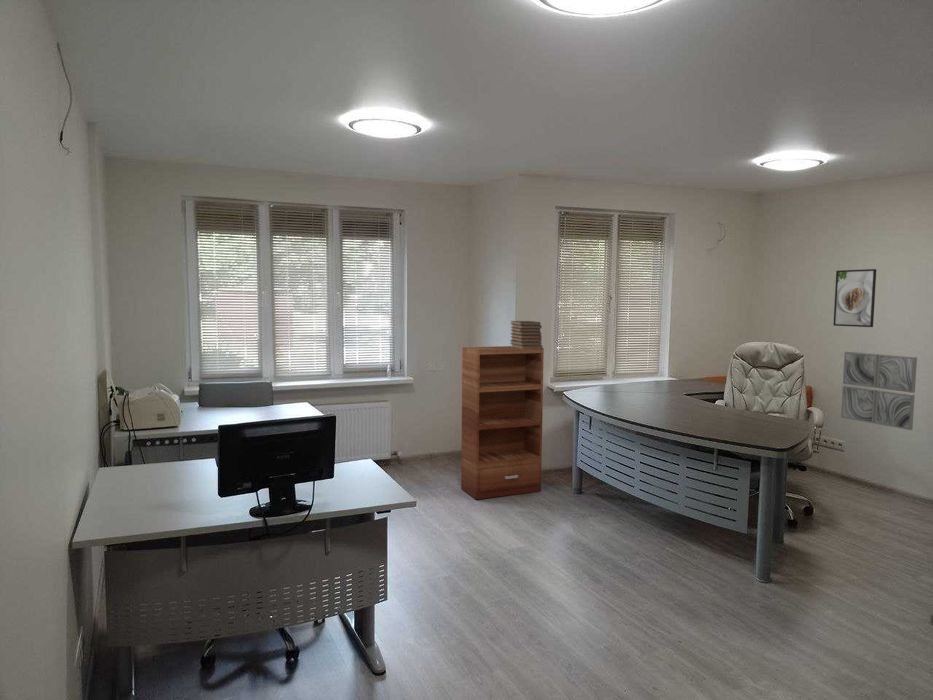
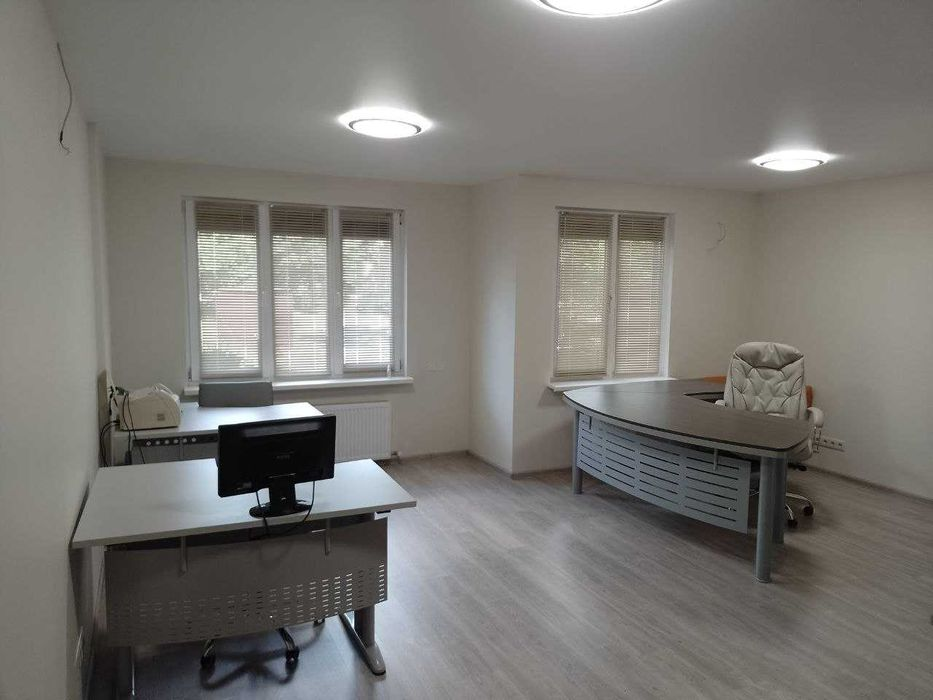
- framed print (854, 298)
- book stack (525, 334)
- bookshelf (503, 419)
- wall art (876, 390)
